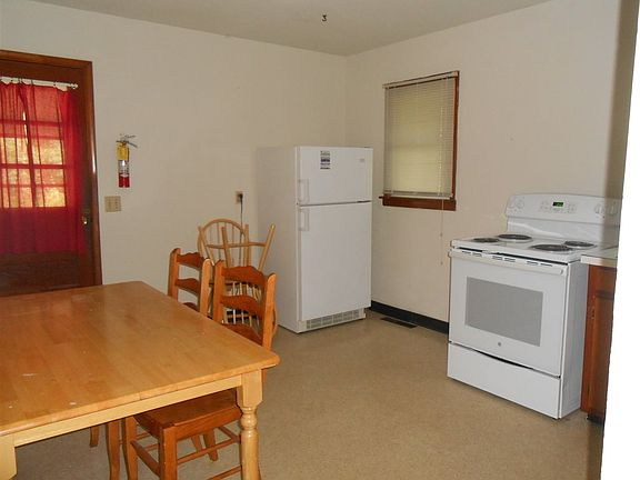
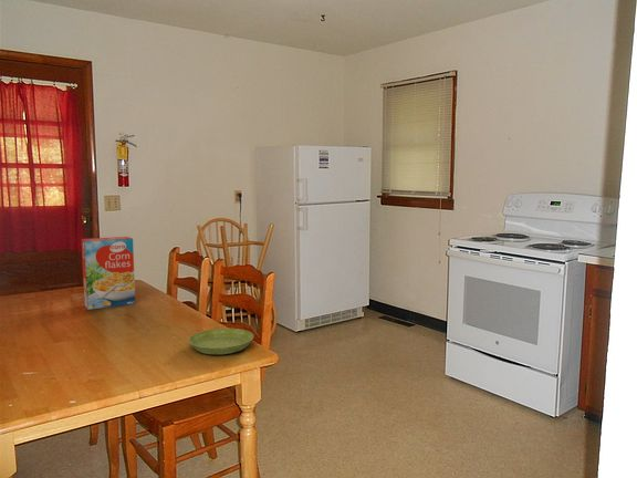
+ cereal box (108, 271)
+ saucer (221, 342)
